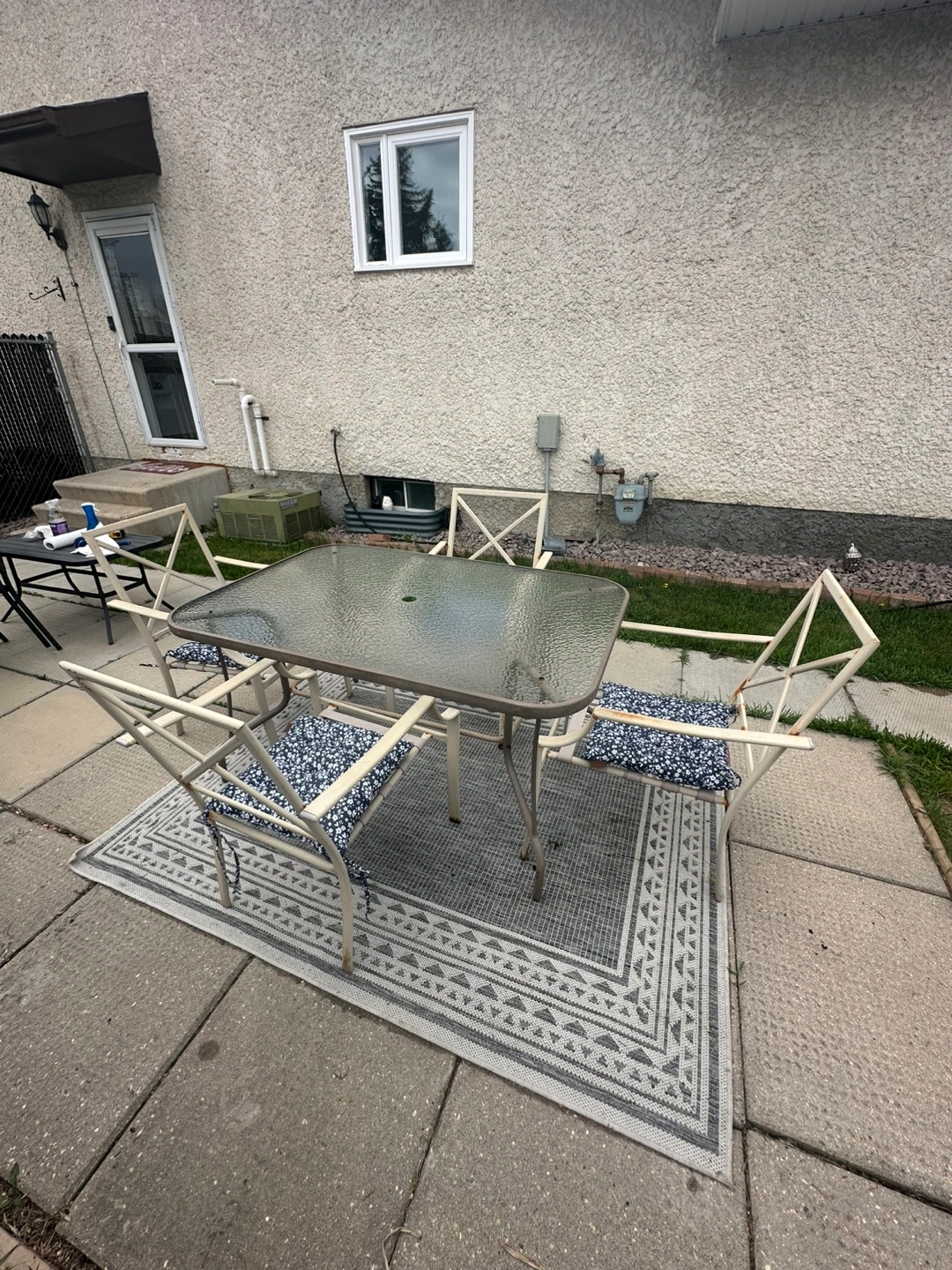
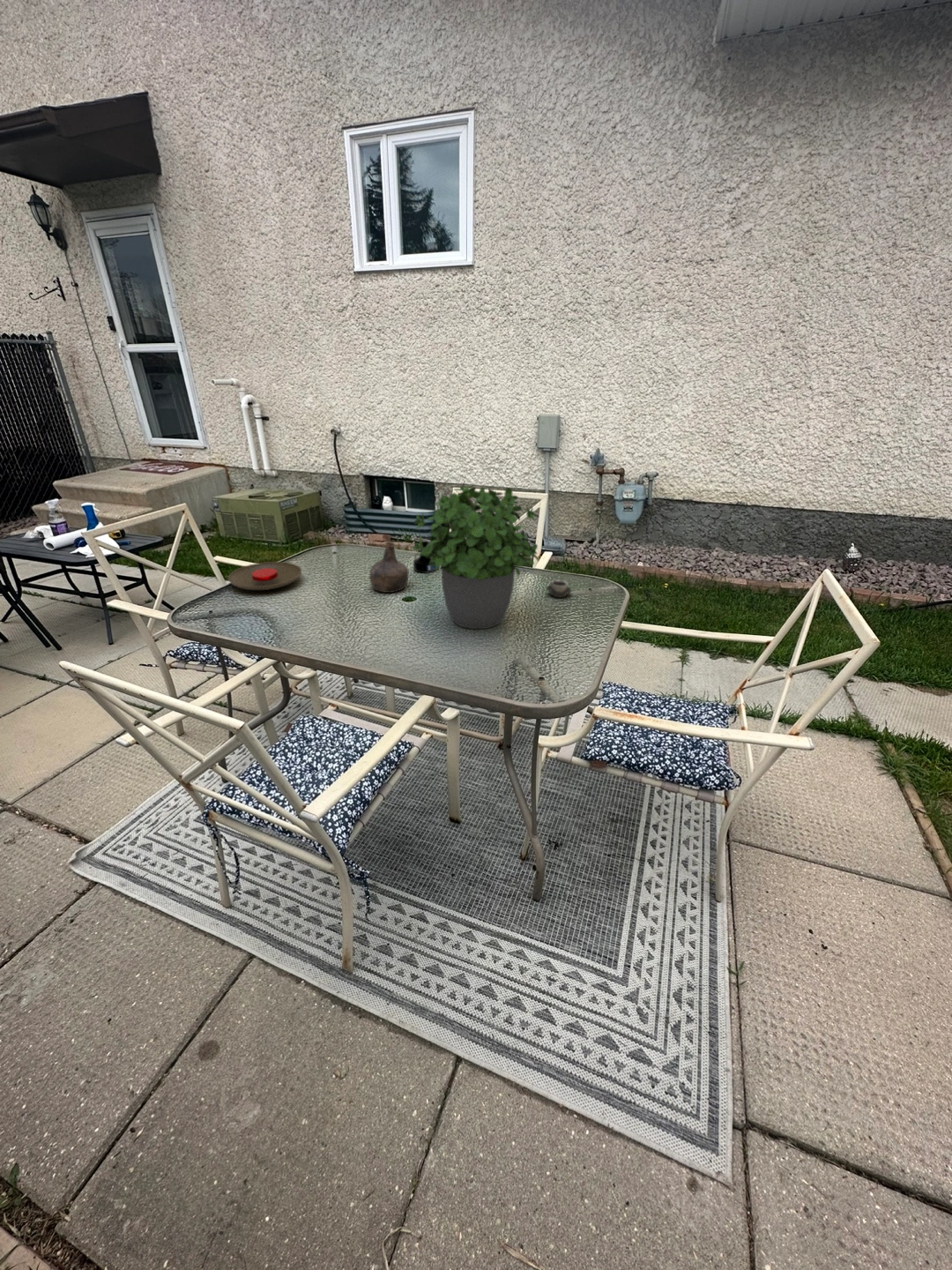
+ tequila bottle (425, 556)
+ bottle (388, 565)
+ potted plant (475, 555)
+ plate (266, 577)
+ cup (559, 588)
